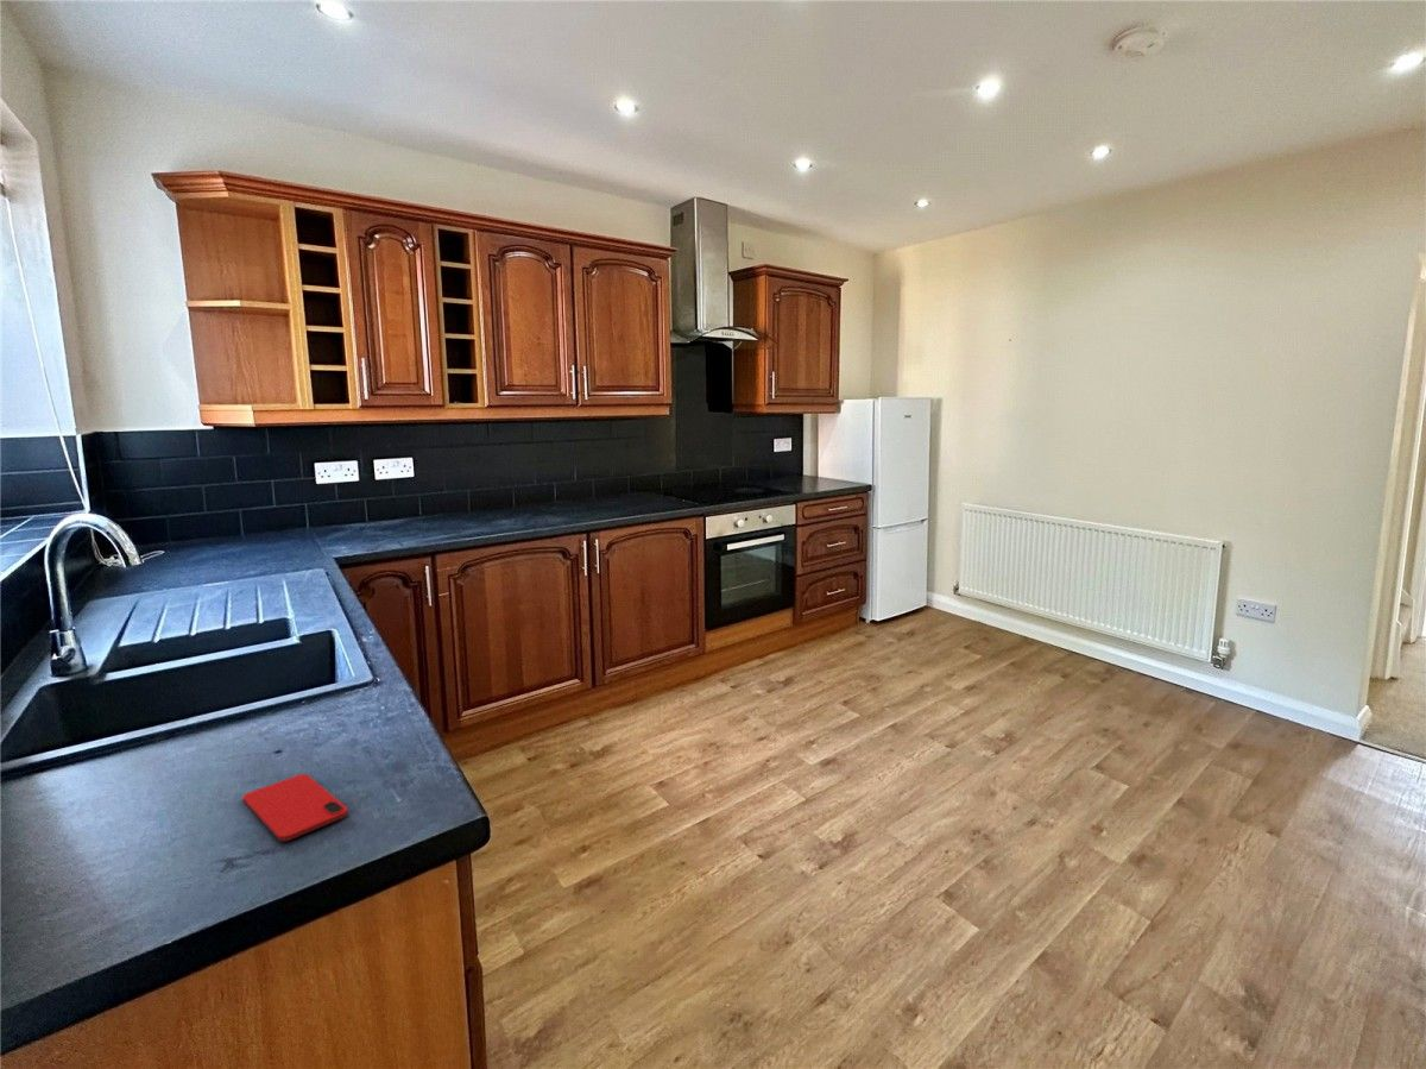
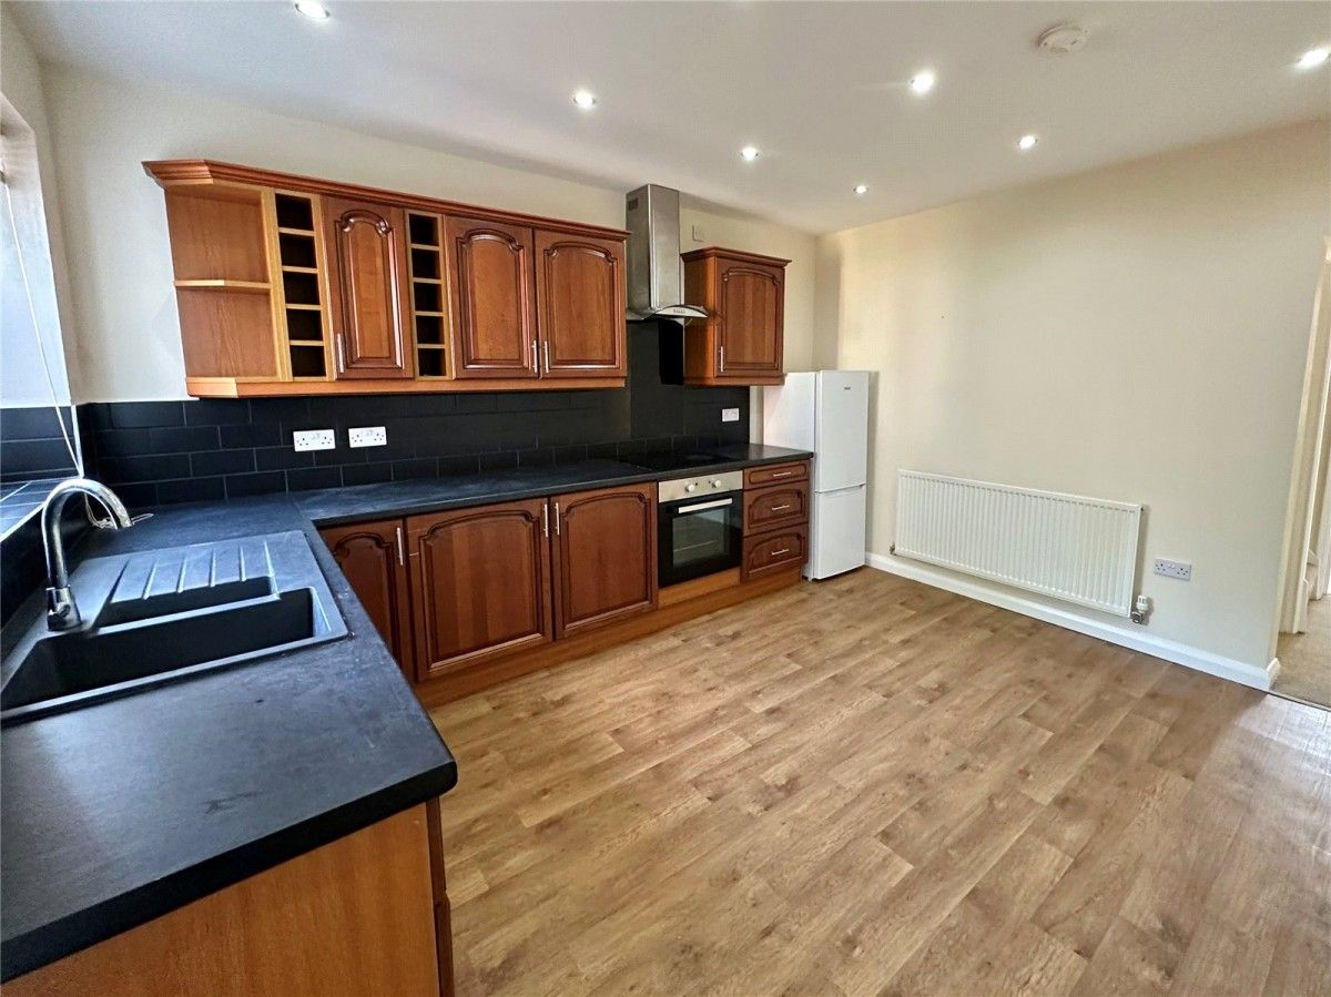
- smartphone (294, 804)
